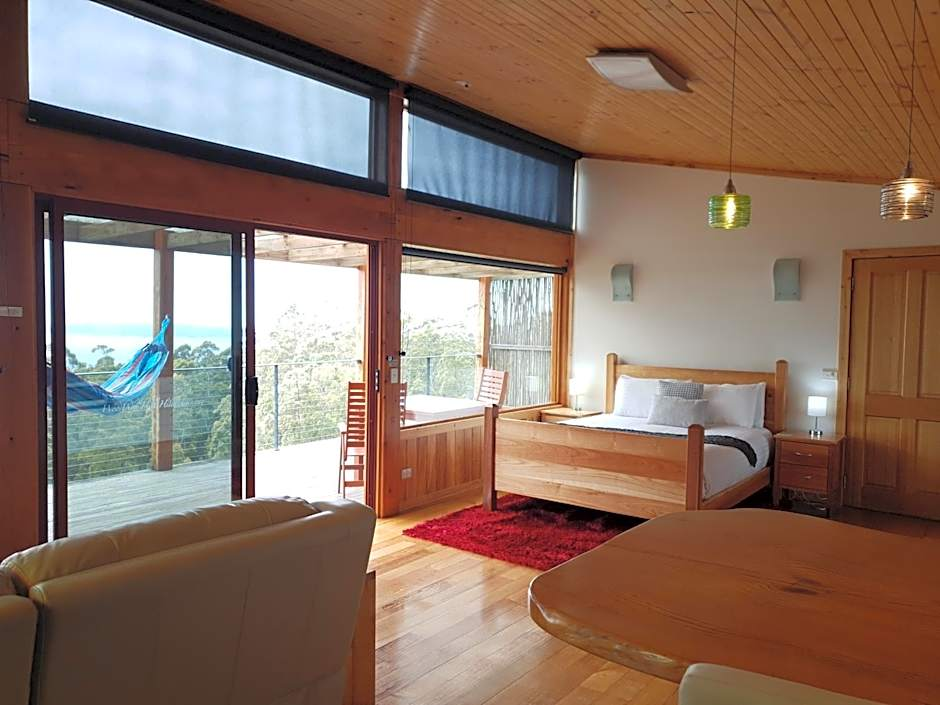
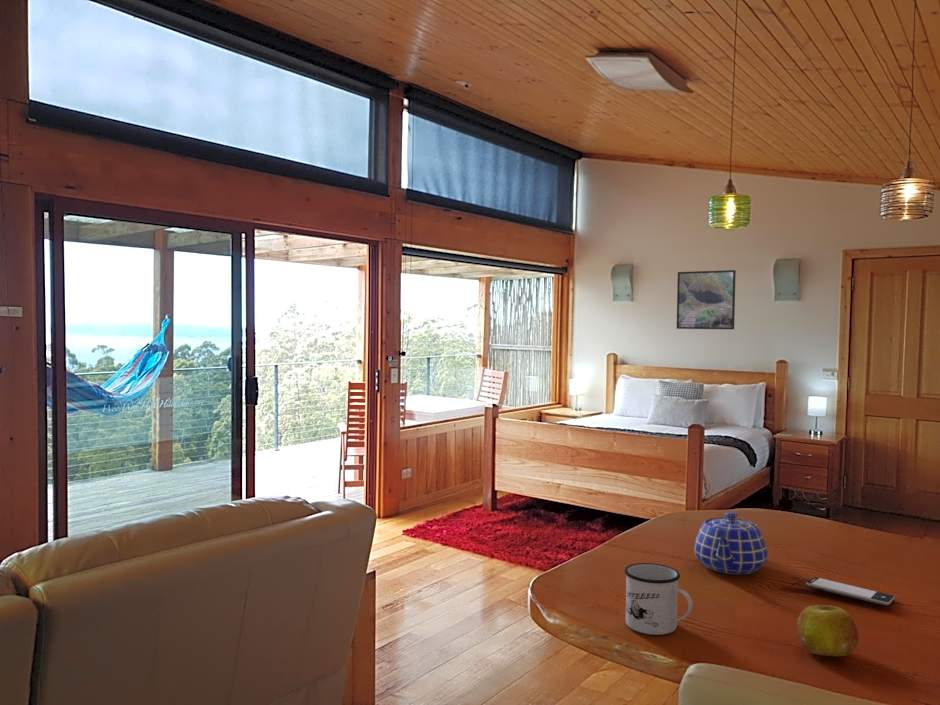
+ smartphone (849, 590)
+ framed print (705, 300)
+ fruit (827, 630)
+ mug (659, 600)
+ teapot (730, 540)
